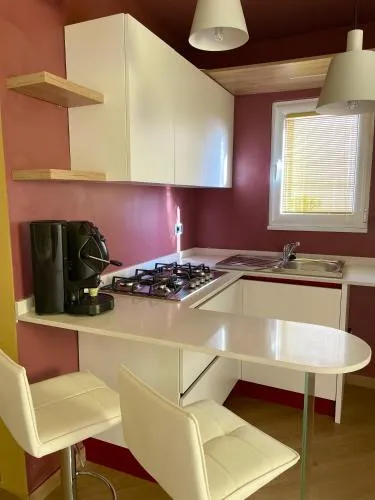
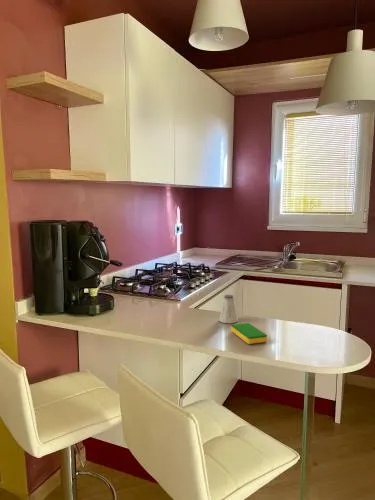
+ saltshaker (228, 308)
+ dish sponge (248, 332)
